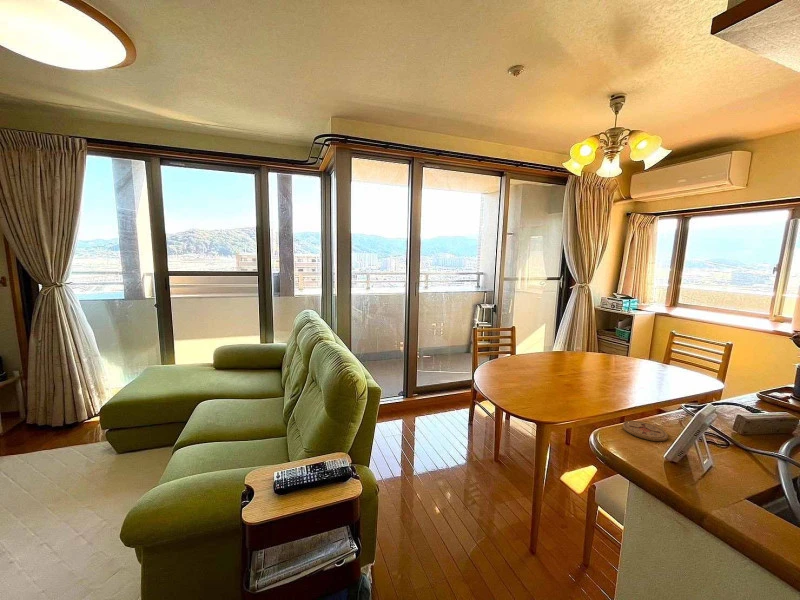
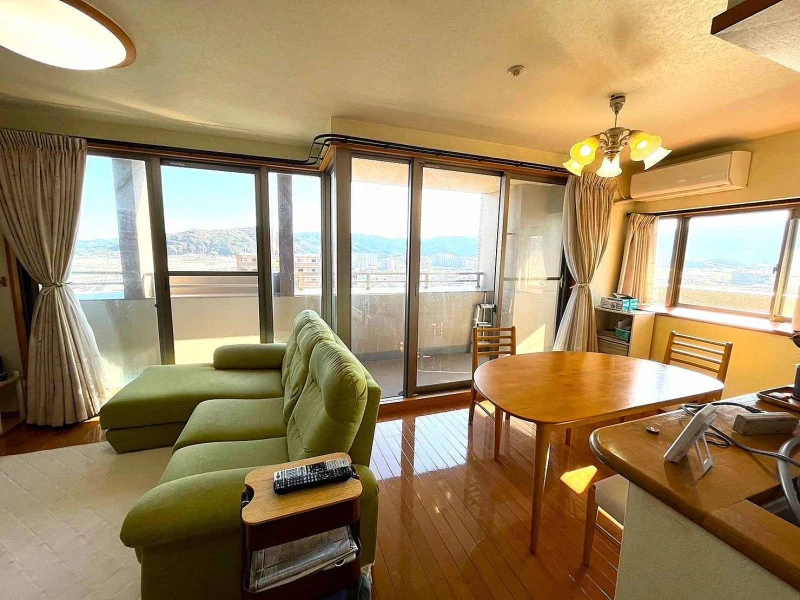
- coaster (644, 430)
